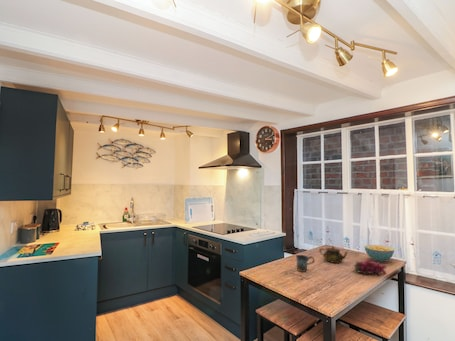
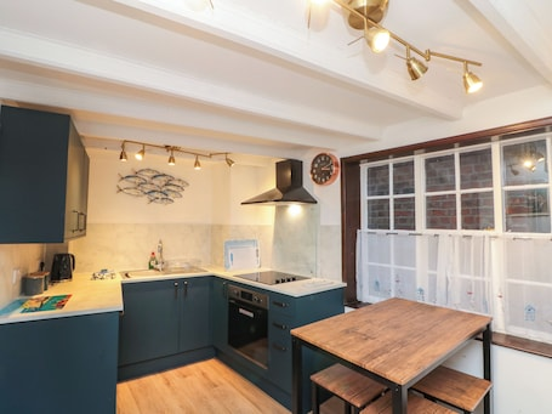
- mug (304, 263)
- cereal bowl (379, 254)
- teapot (333, 253)
- grapes (368, 266)
